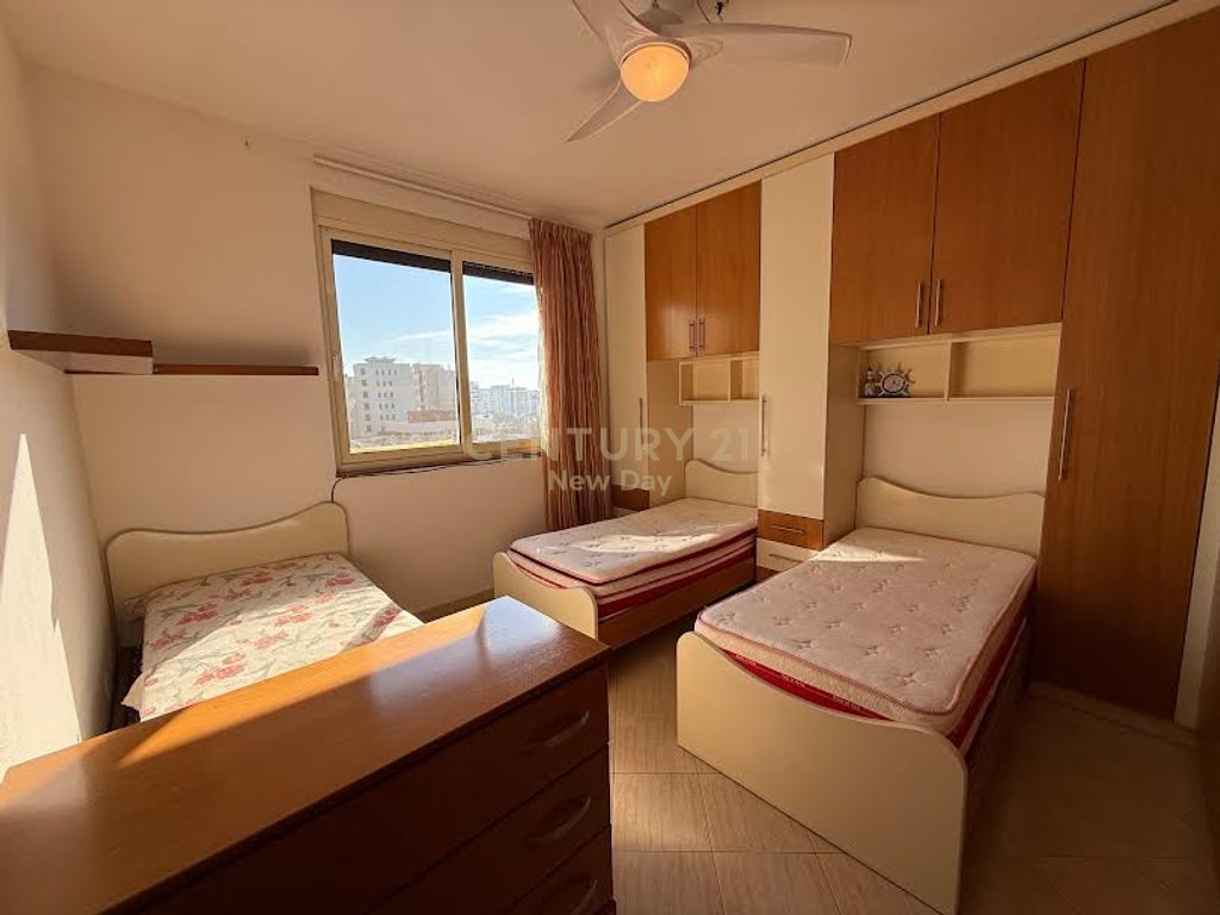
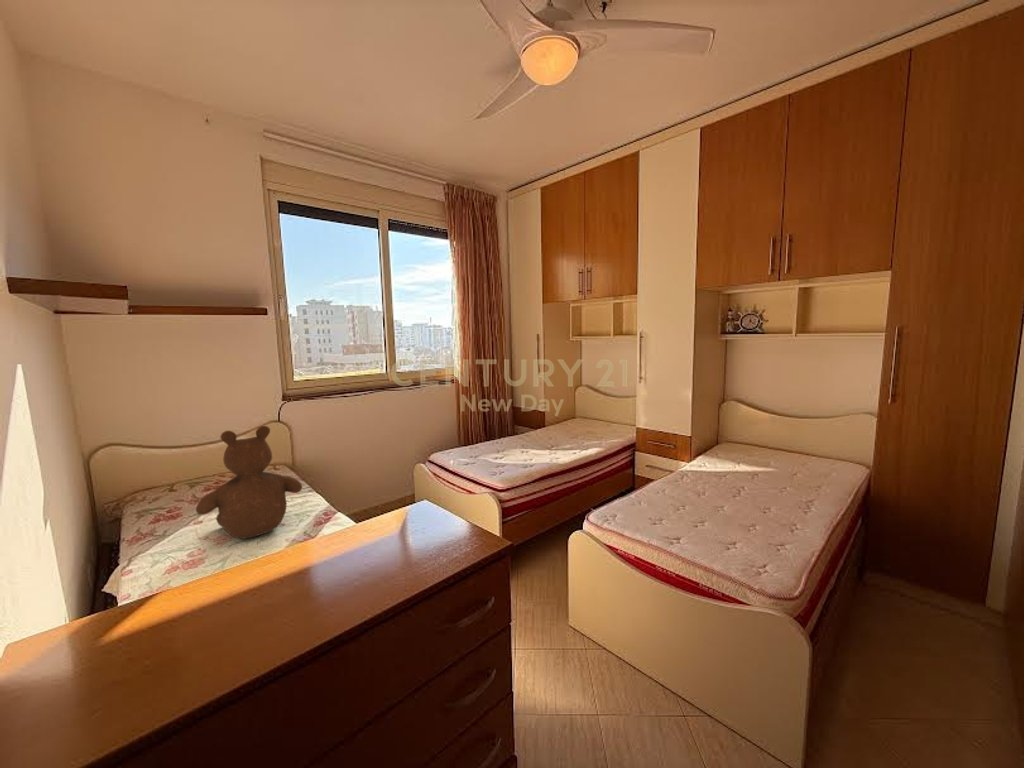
+ teddy bear (248, 478)
